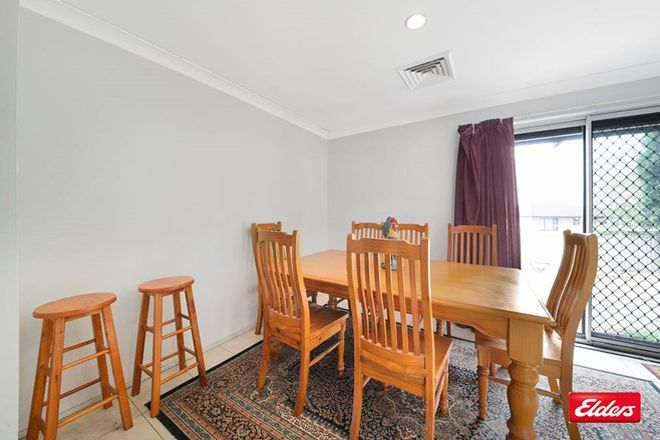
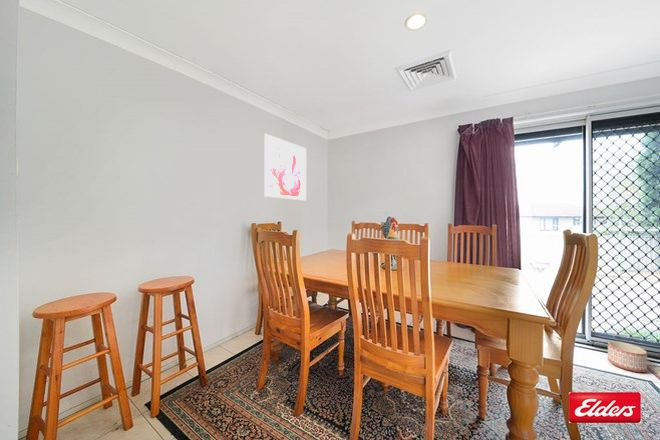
+ planter (626, 356)
+ wall art (287, 170)
